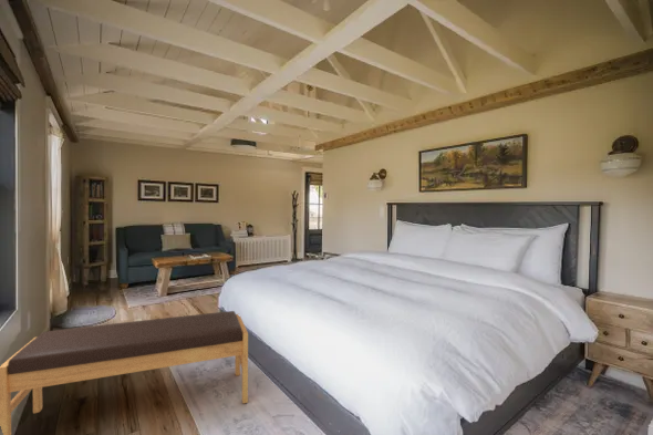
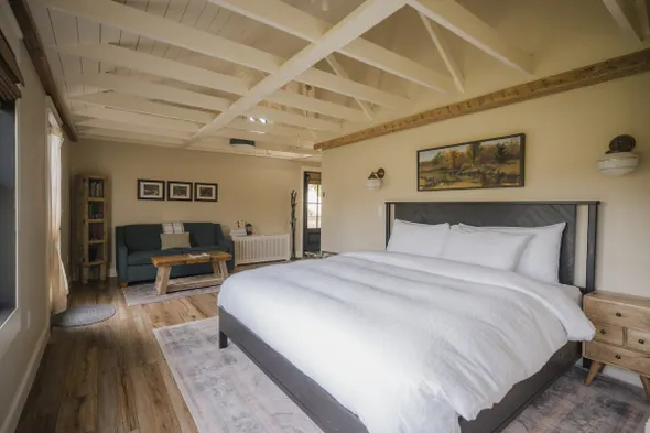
- bench (144, 367)
